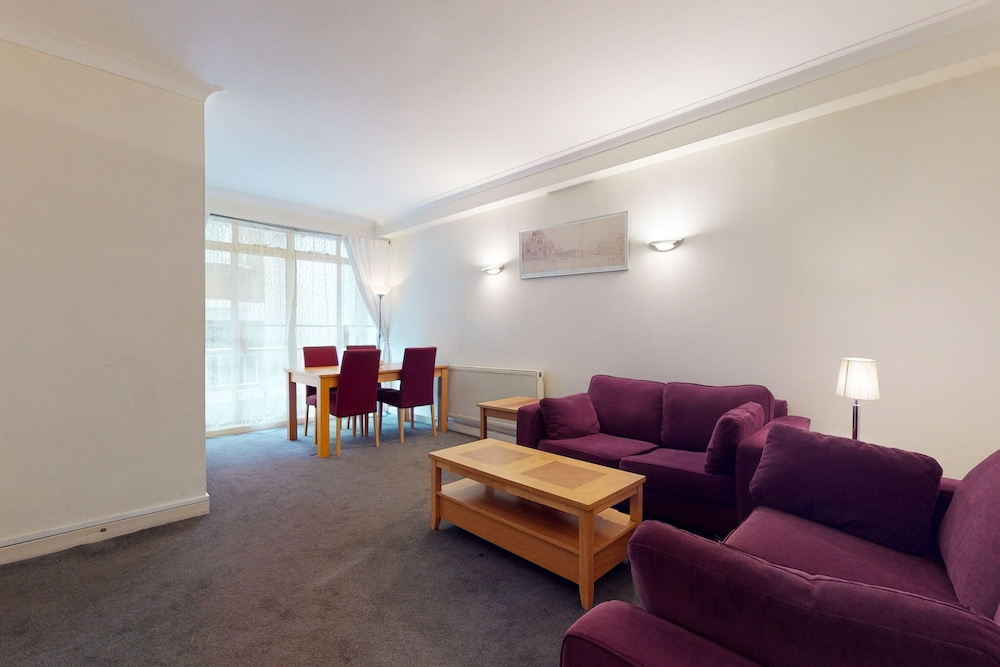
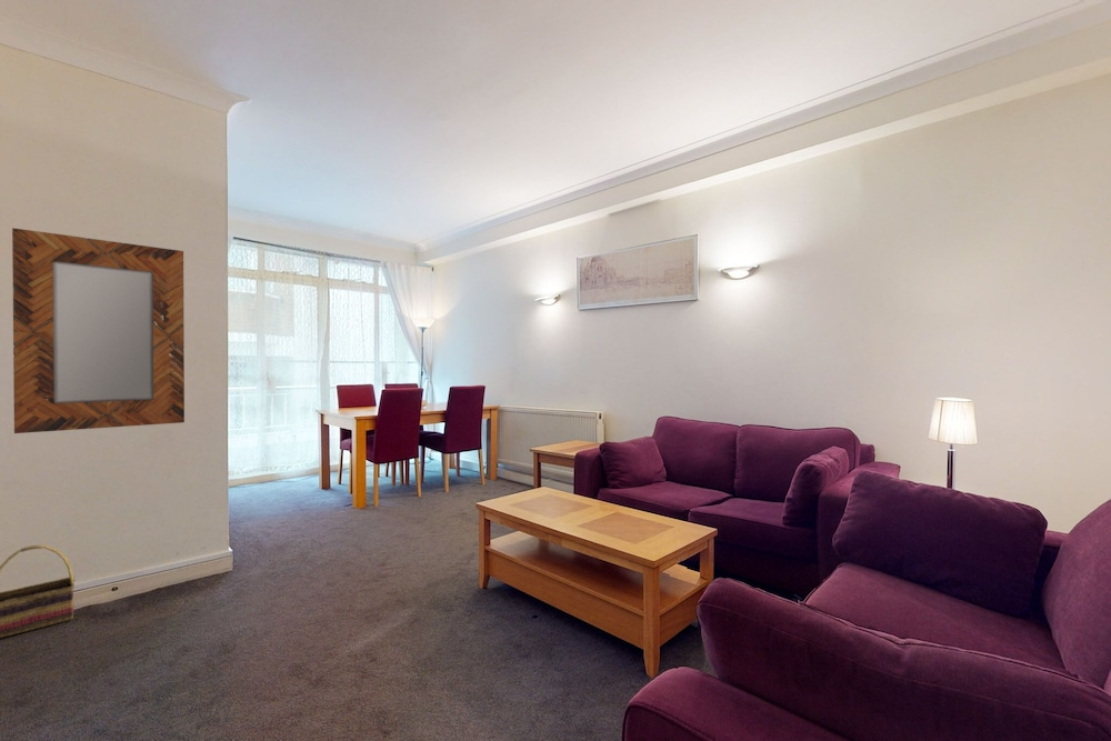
+ basket (32, 585)
+ home mirror (106, 334)
